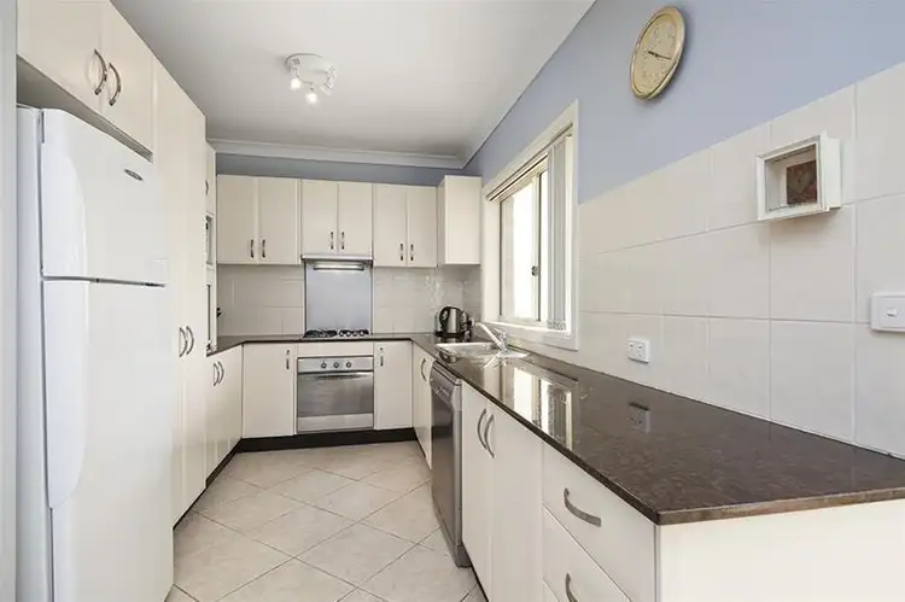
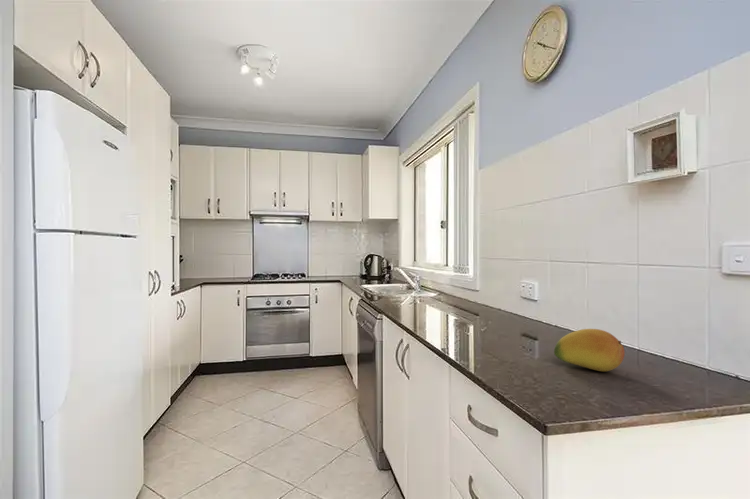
+ fruit (588, 348)
